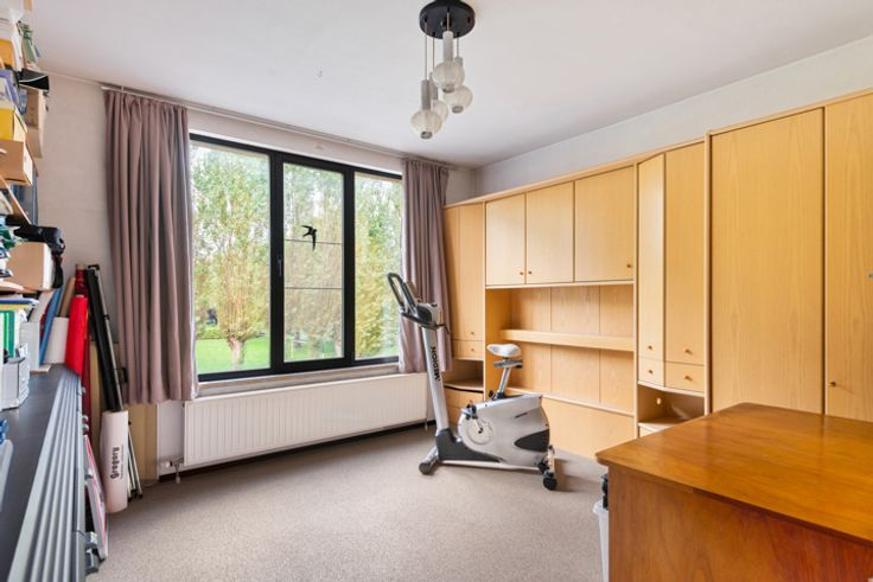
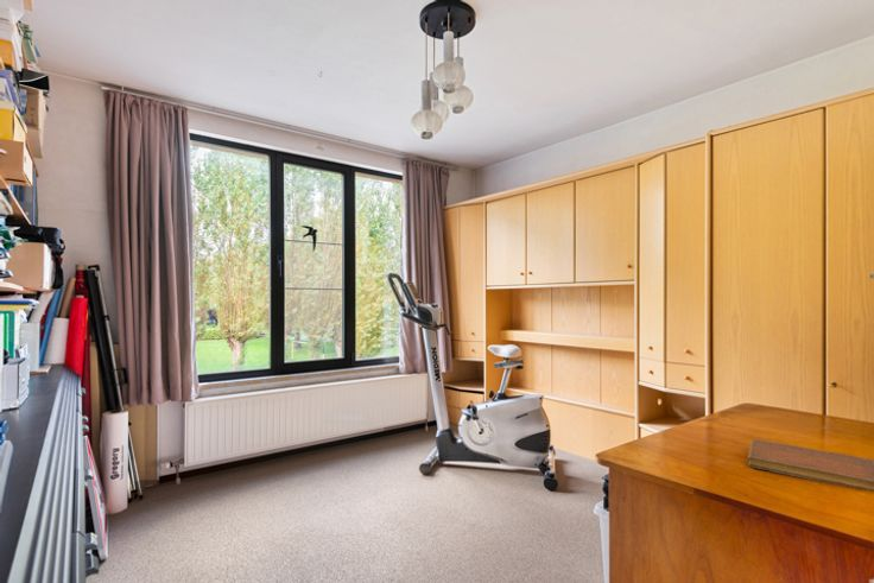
+ notebook (810, 462)
